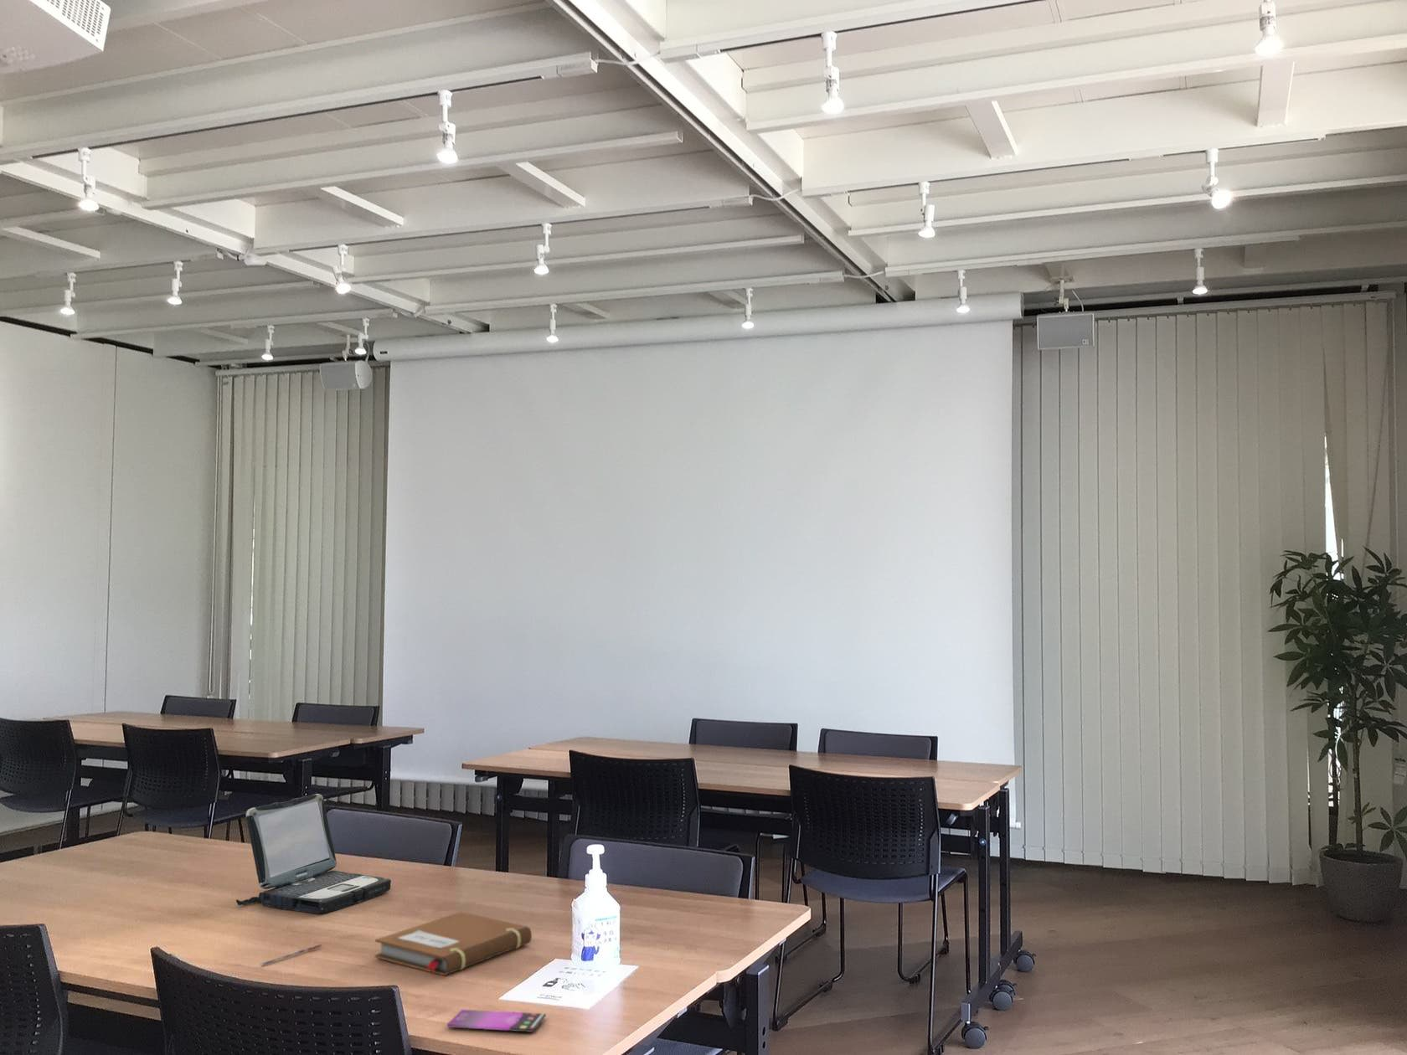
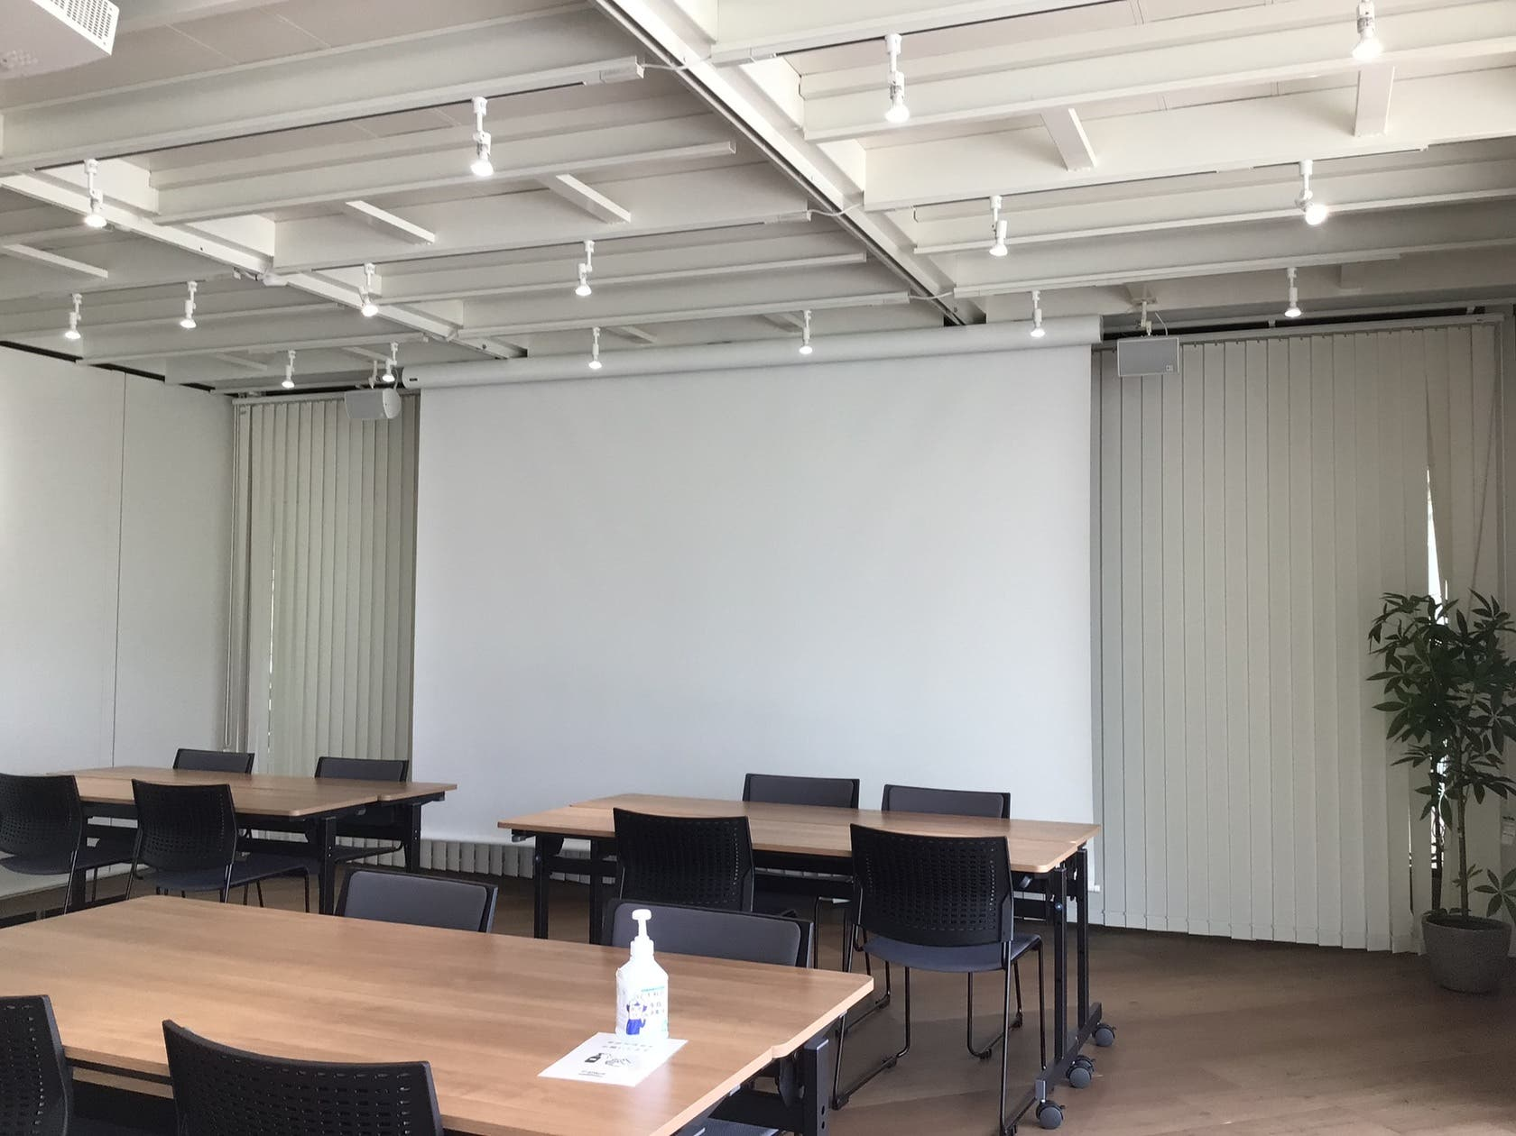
- smartphone (496, 1020)
- pen (291, 954)
- notebook (452, 943)
- laptop (316, 851)
